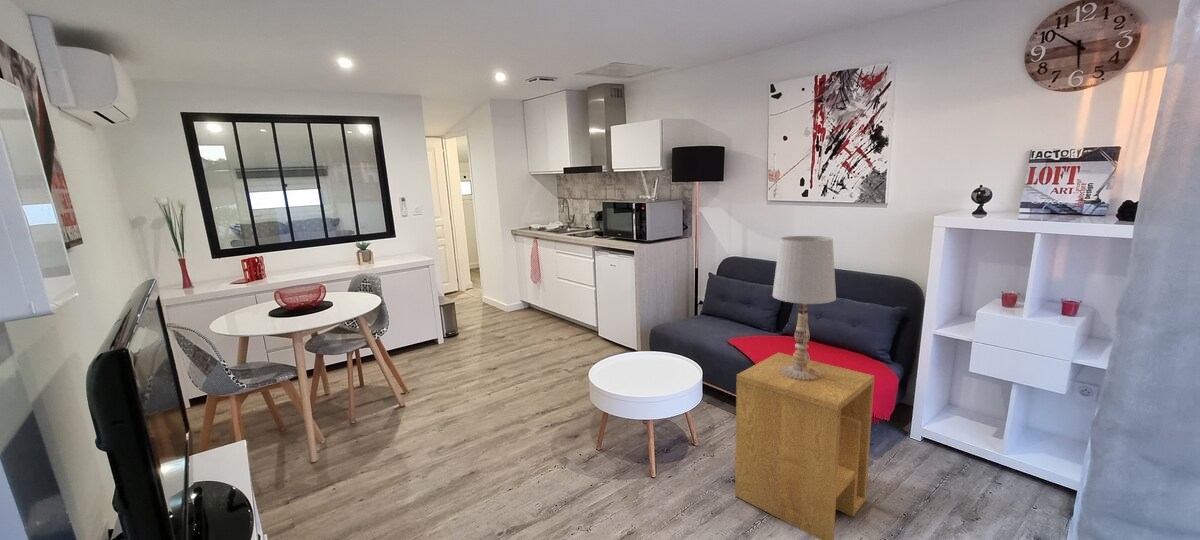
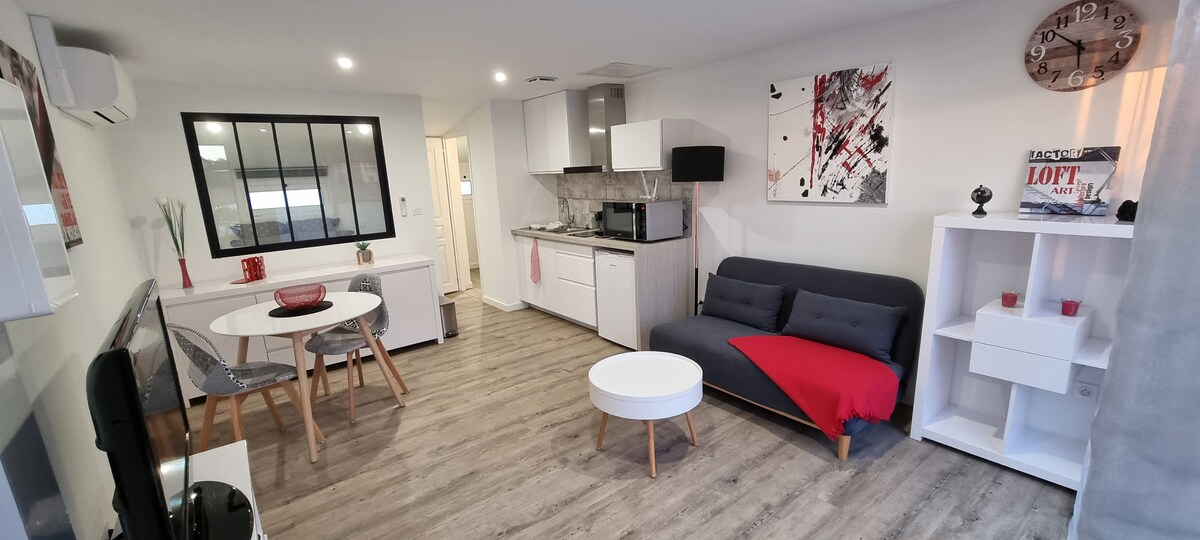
- side table (801, 438)
- table lamp (803, 307)
